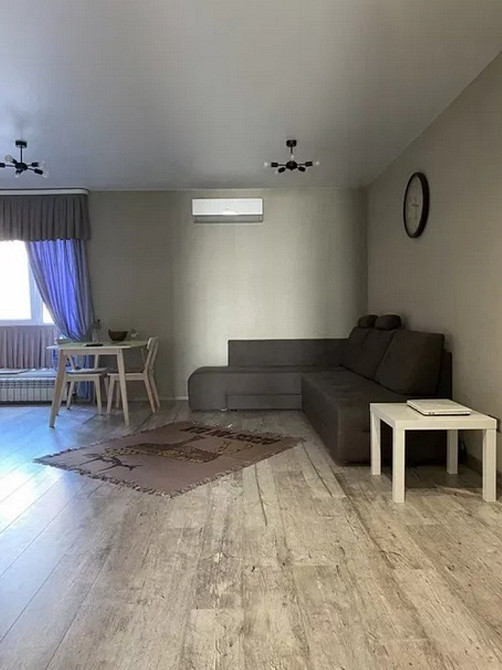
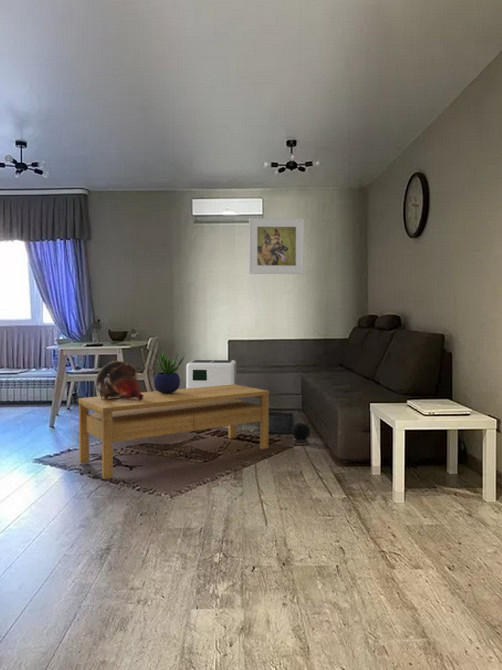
+ potted plant (169, 370)
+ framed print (276, 246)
+ storage bin (276, 422)
+ coffee table (178, 425)
+ speaker (300, 433)
+ decorative bowl (122, 380)
+ air purifier (212, 385)
